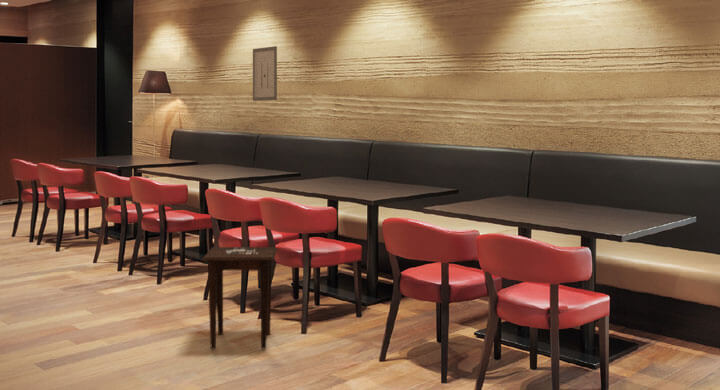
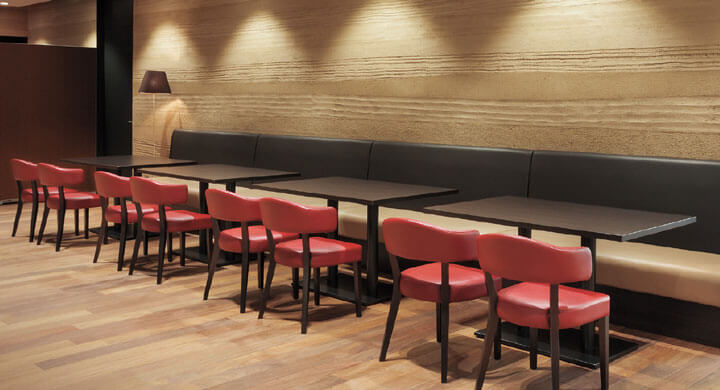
- side table (222, 295)
- wall art (264, 74)
